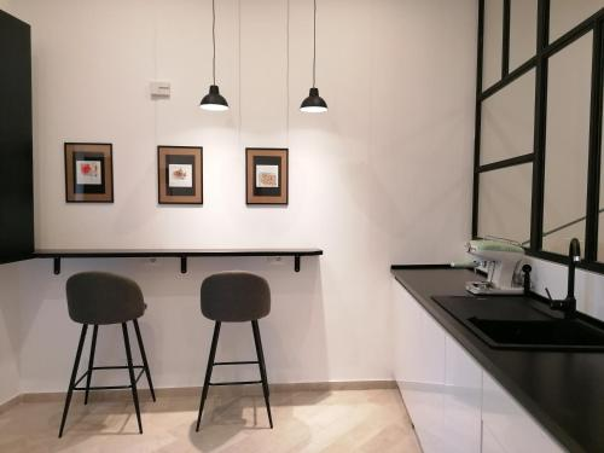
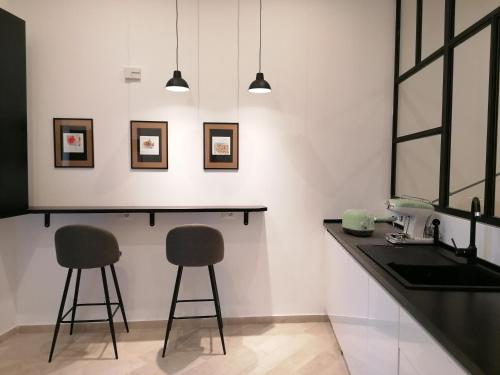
+ toaster (358, 221)
